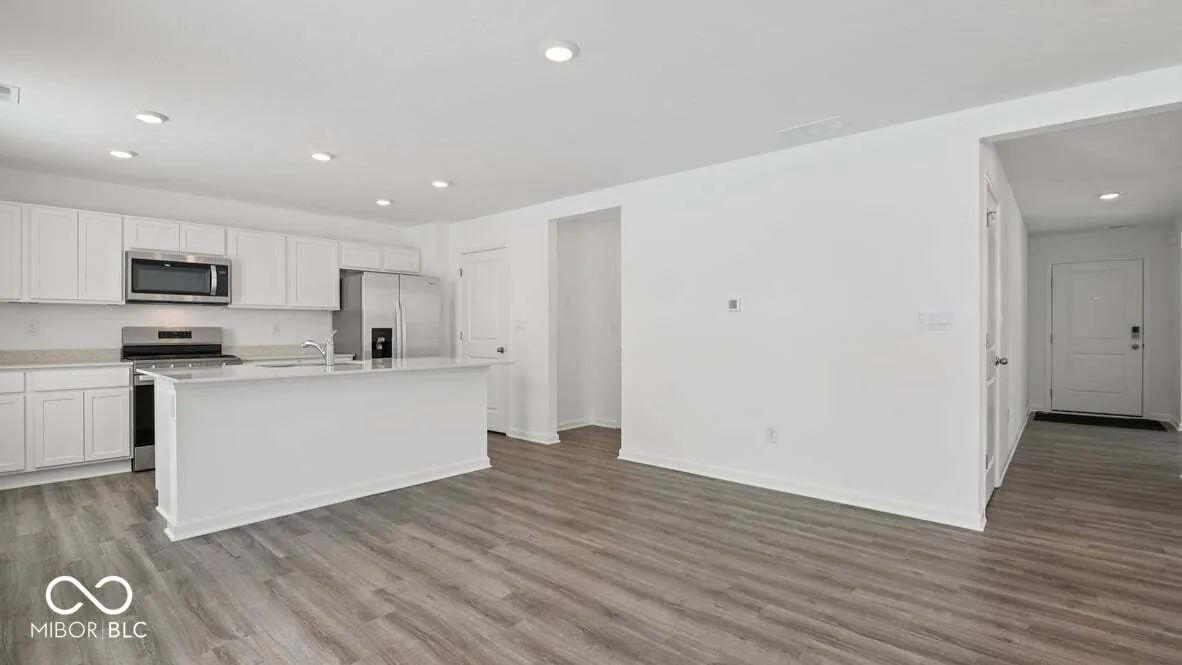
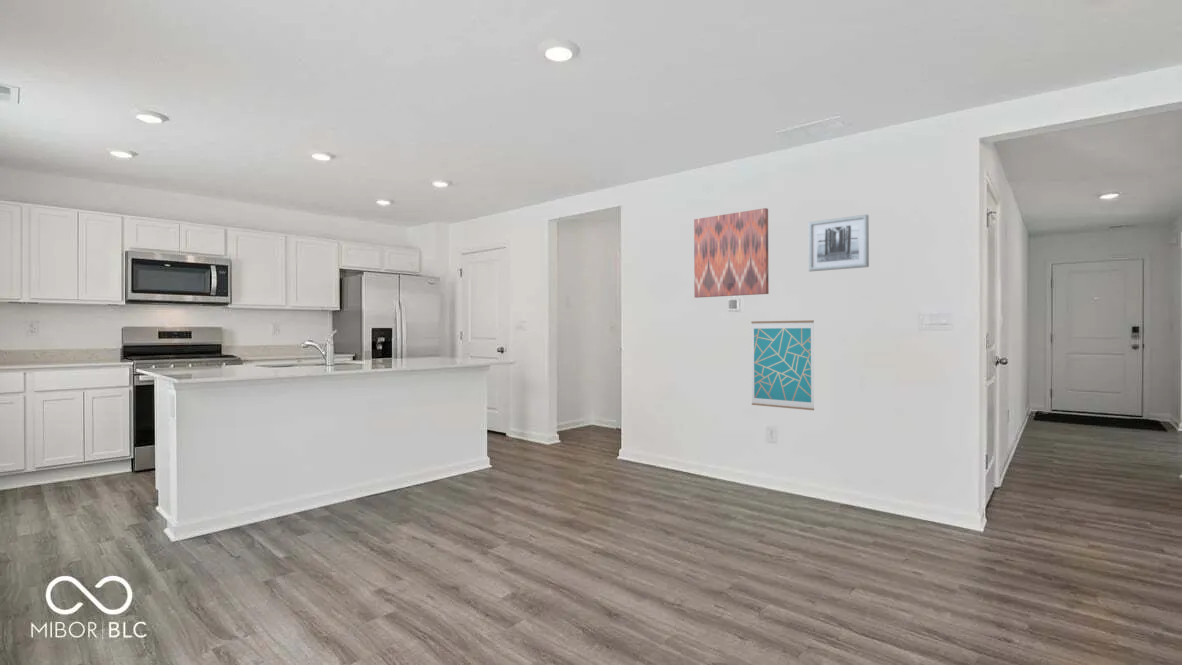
+ wall art (729, 255)
+ wall art (837, 243)
+ wall art (781, 364)
